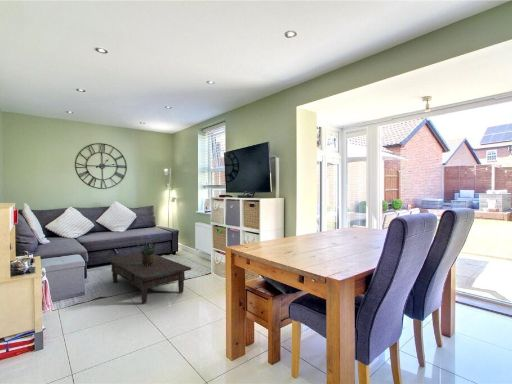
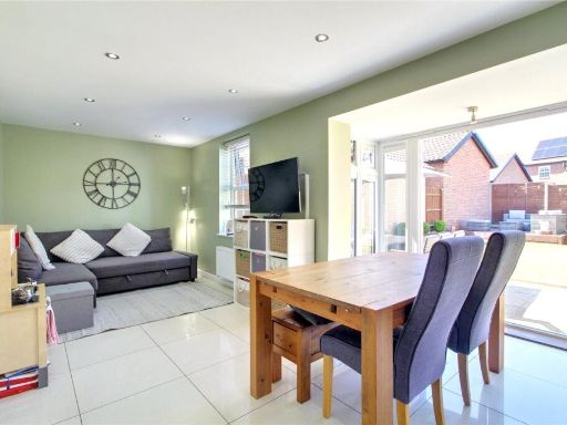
- coffee table (146, 274)
- potted plant (149, 250)
